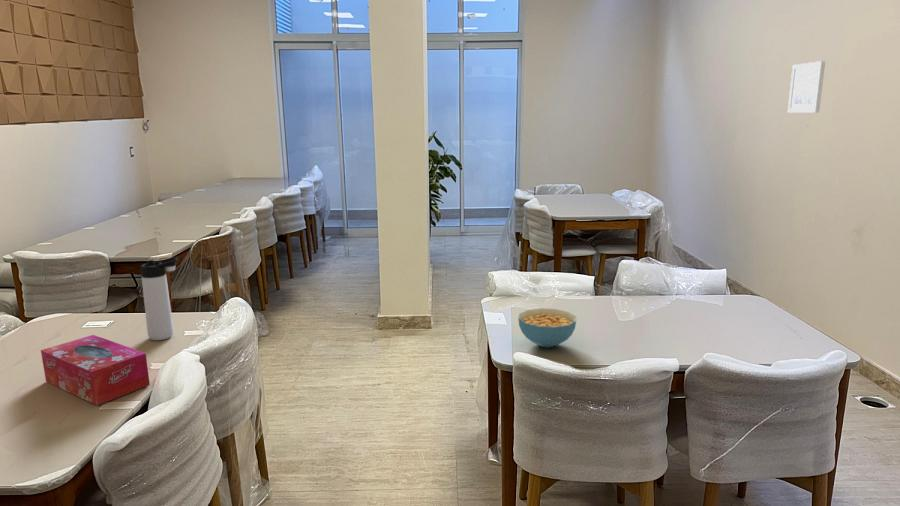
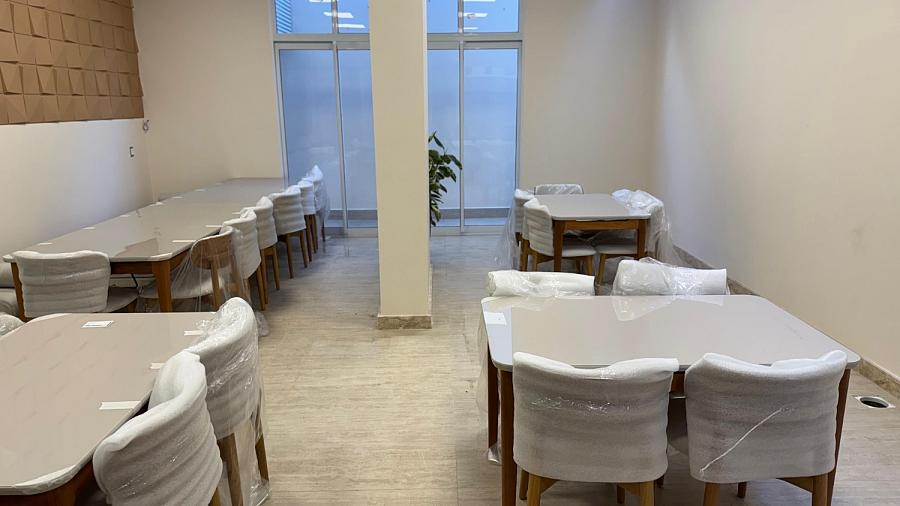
- tissue box (95, 367)
- thermos bottle (162, 298)
- cereal bowl (546, 330)
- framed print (805, 88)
